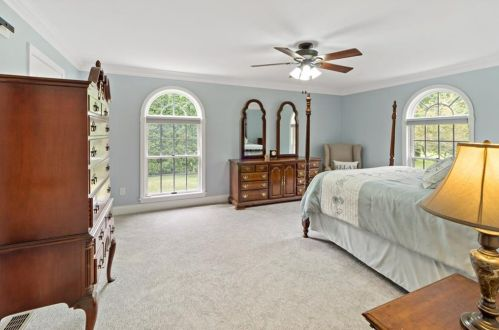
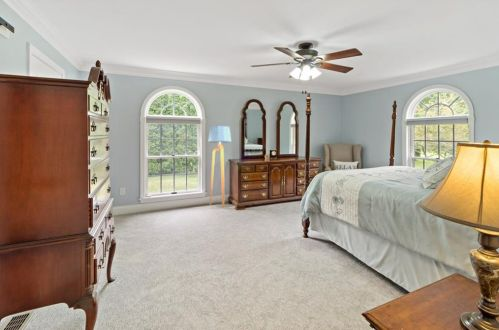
+ floor lamp (221, 166)
